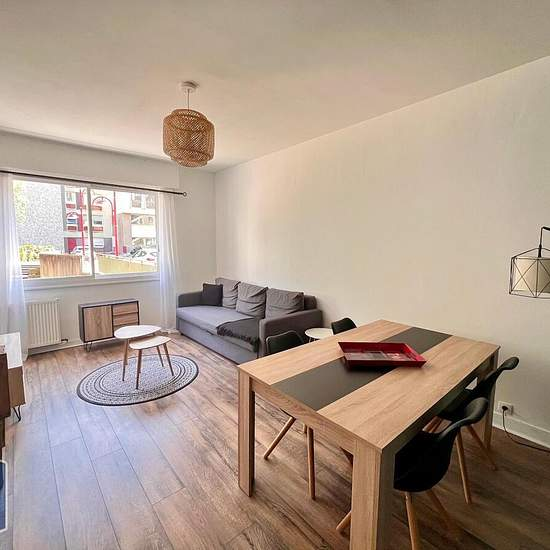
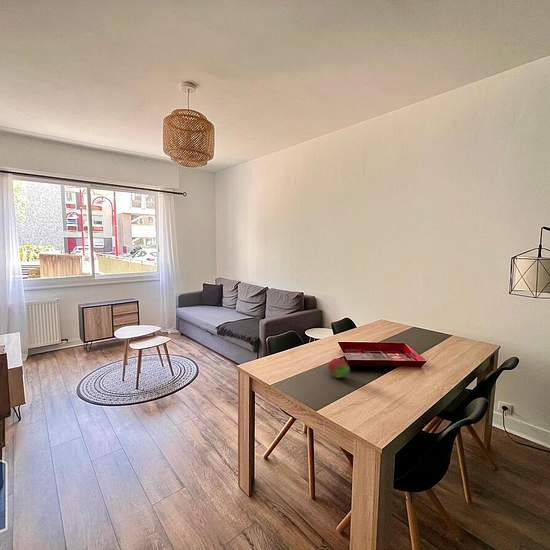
+ fruit (338, 368)
